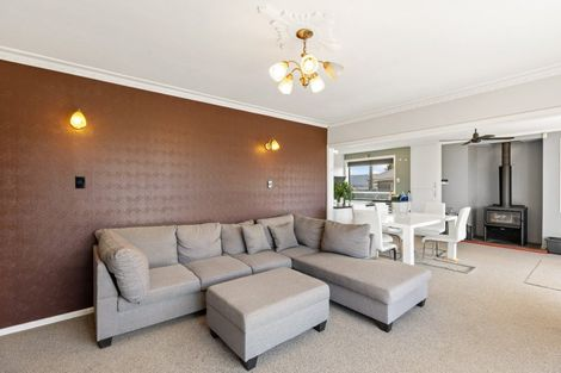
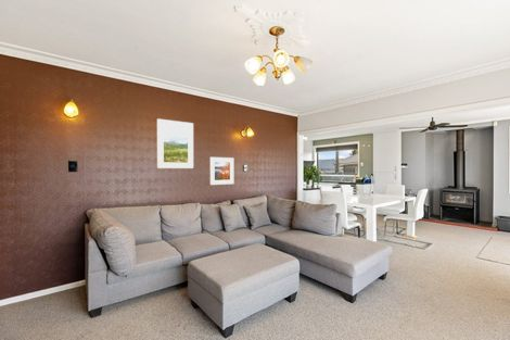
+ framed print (221, 171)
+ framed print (176, 144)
